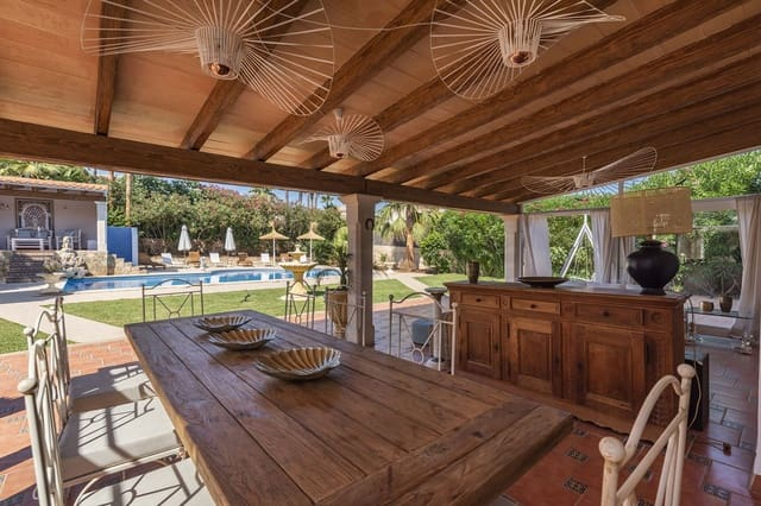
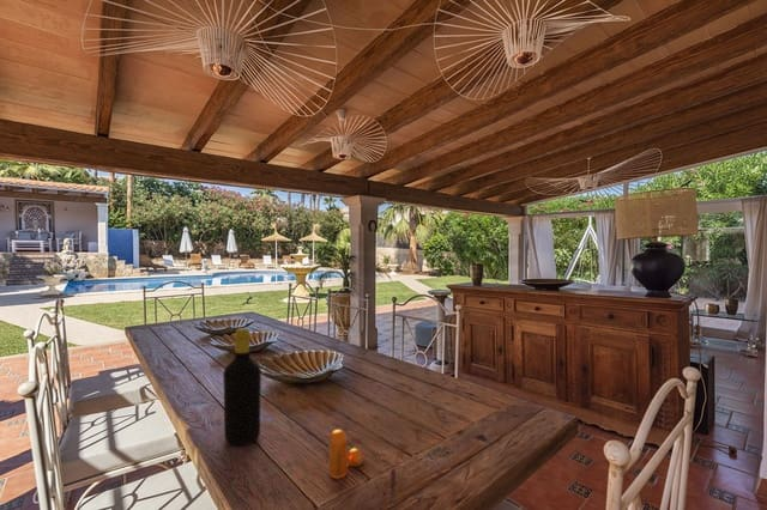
+ pepper shaker (346, 445)
+ bottle (242, 383)
